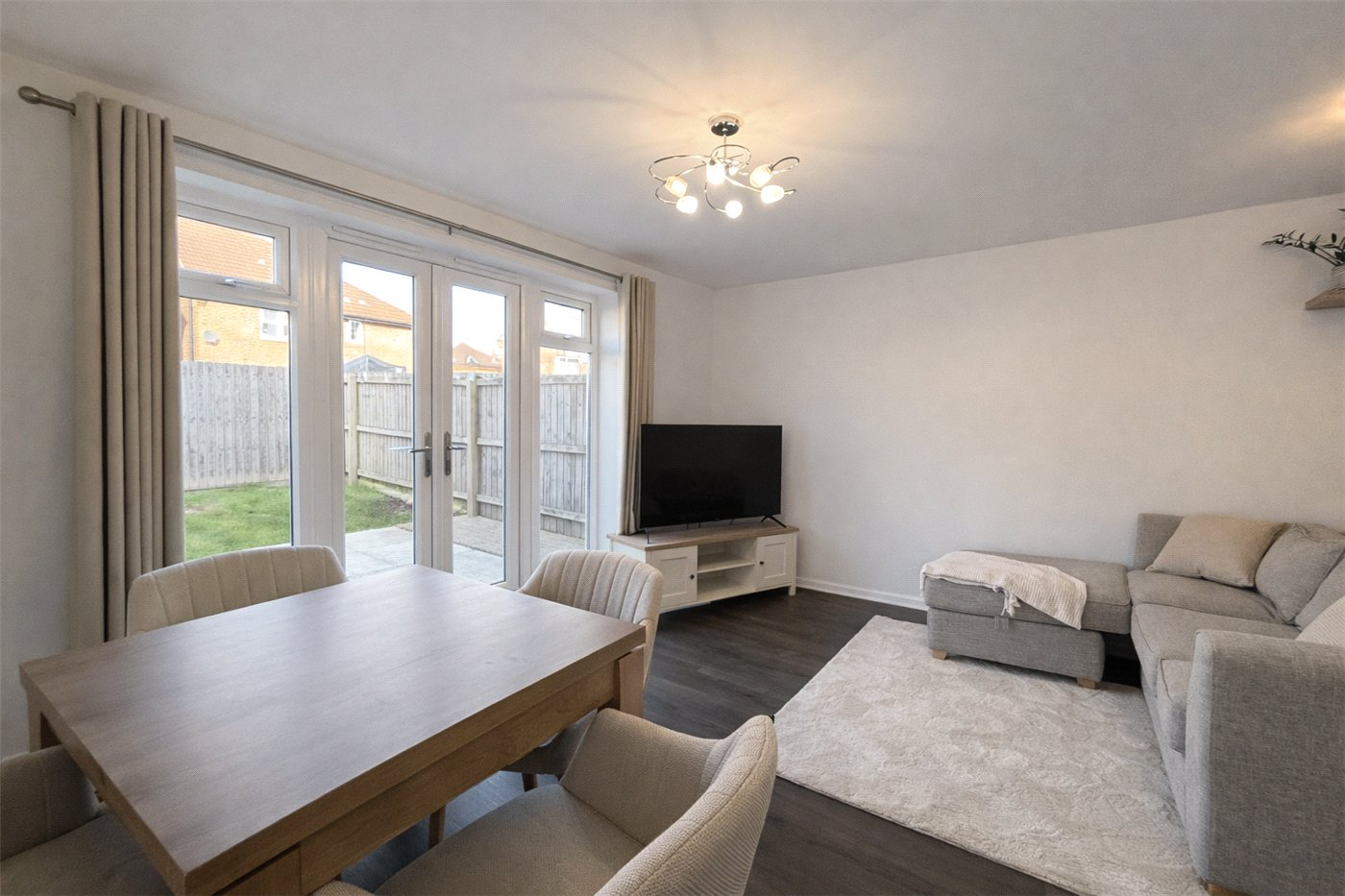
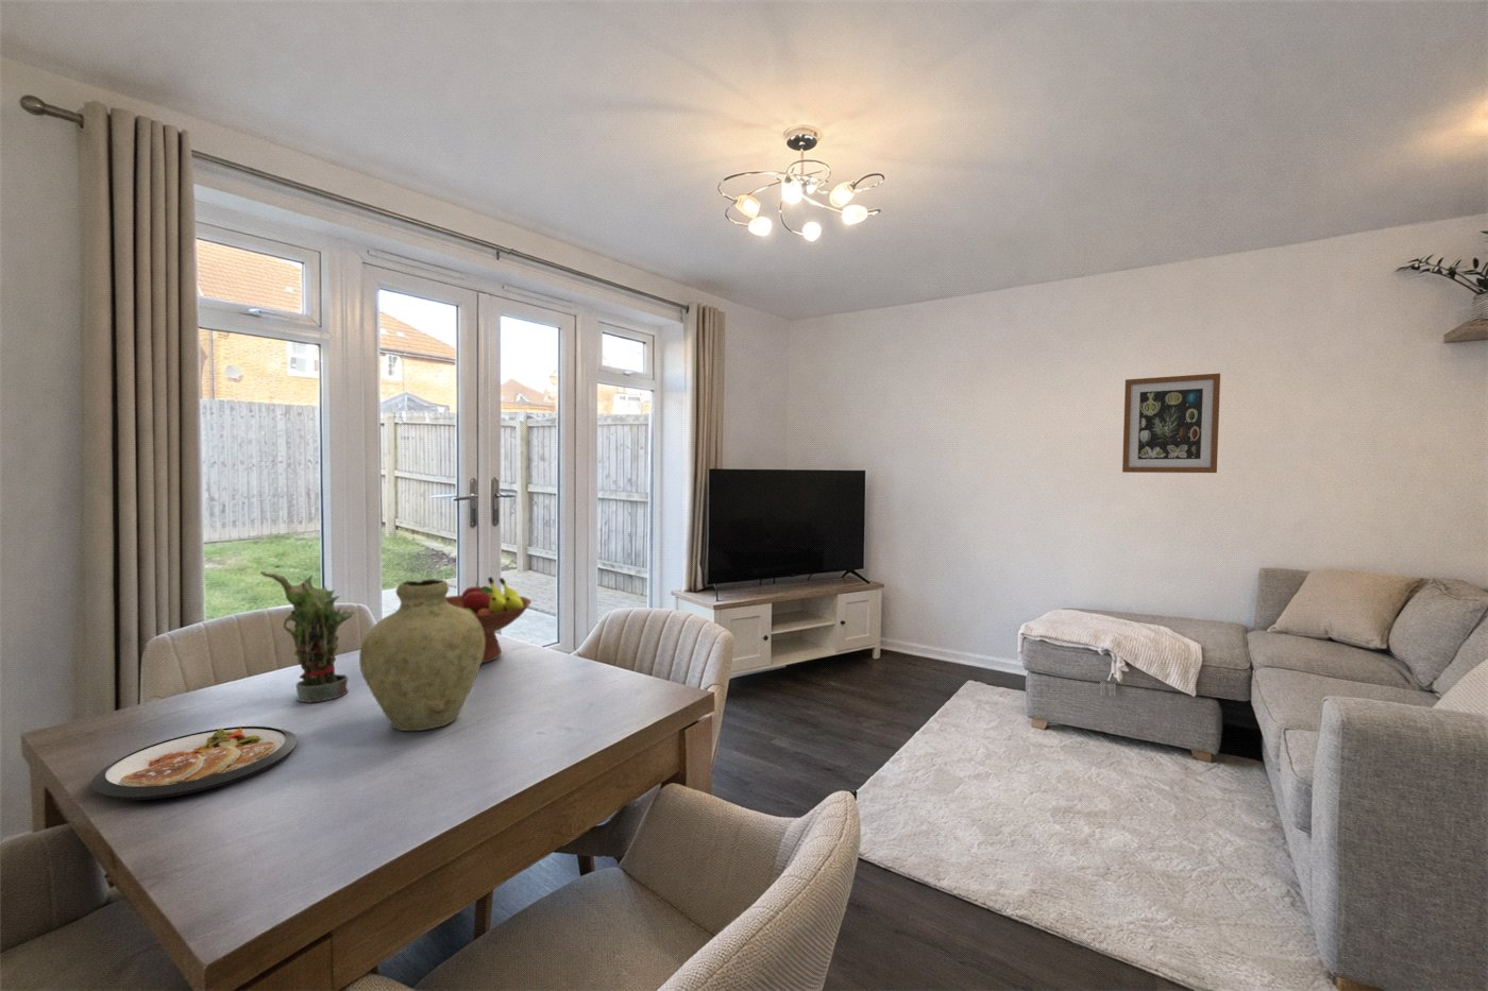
+ vase (424, 651)
+ potted plant (310, 632)
+ dish (202, 754)
+ fruit bowl (475, 616)
+ wall art (1169, 424)
